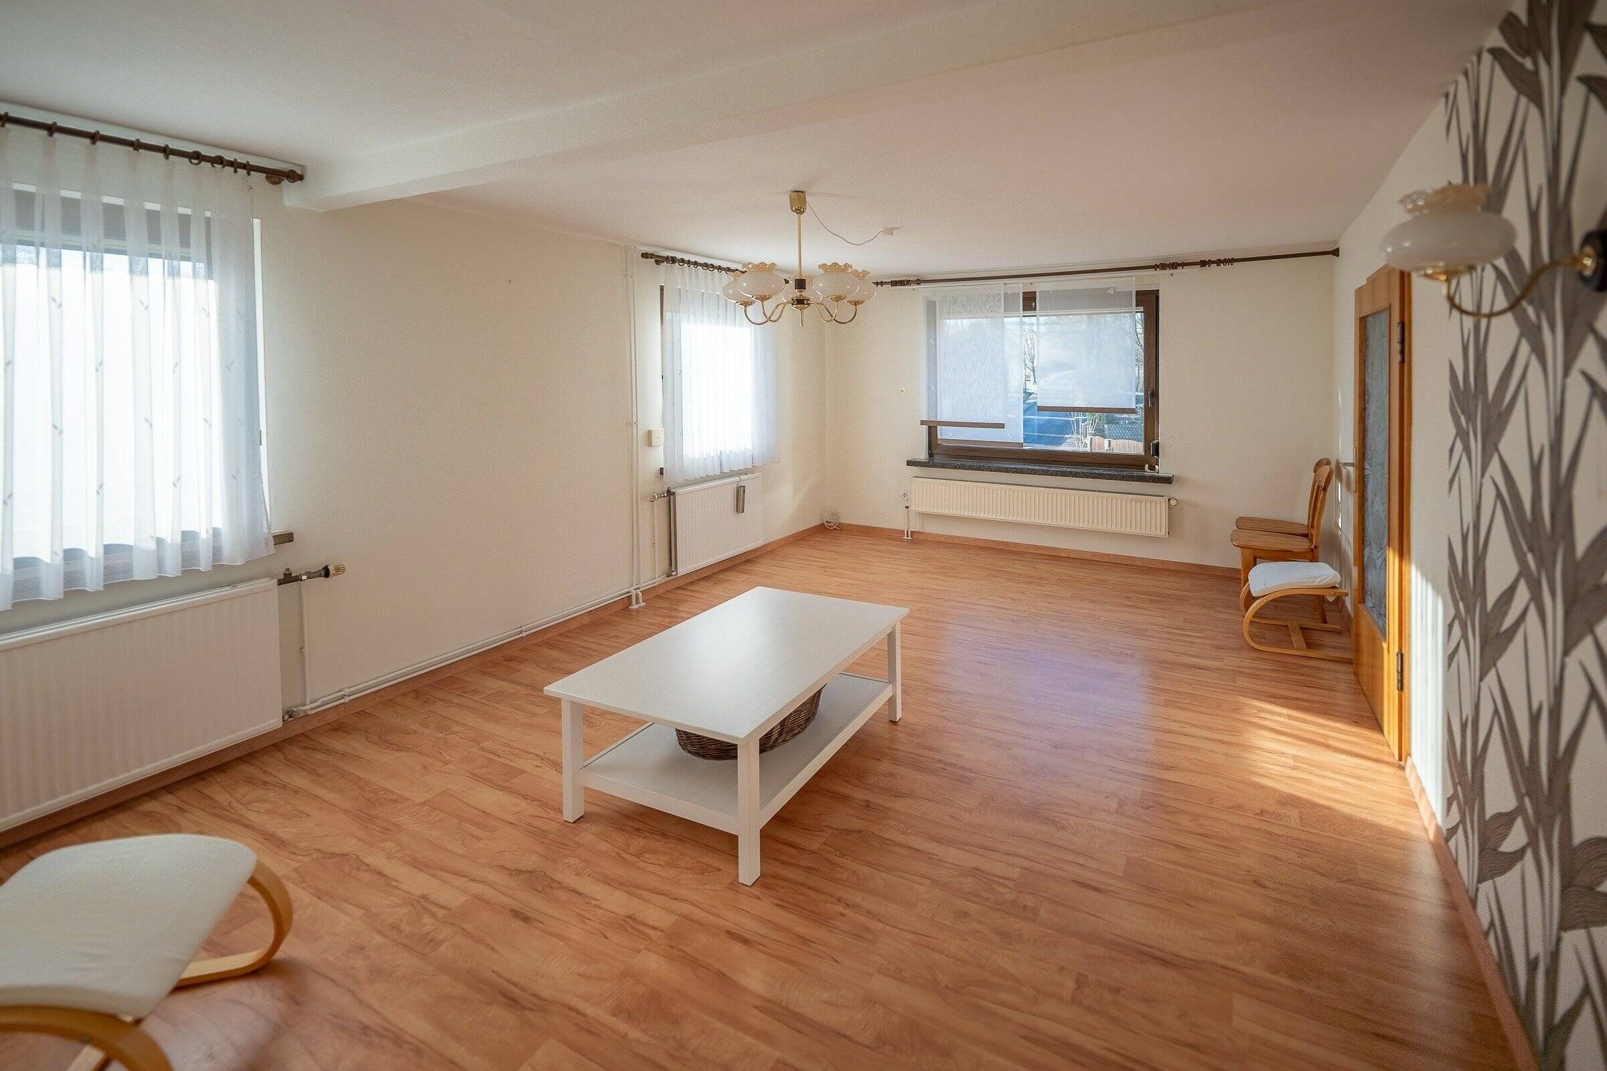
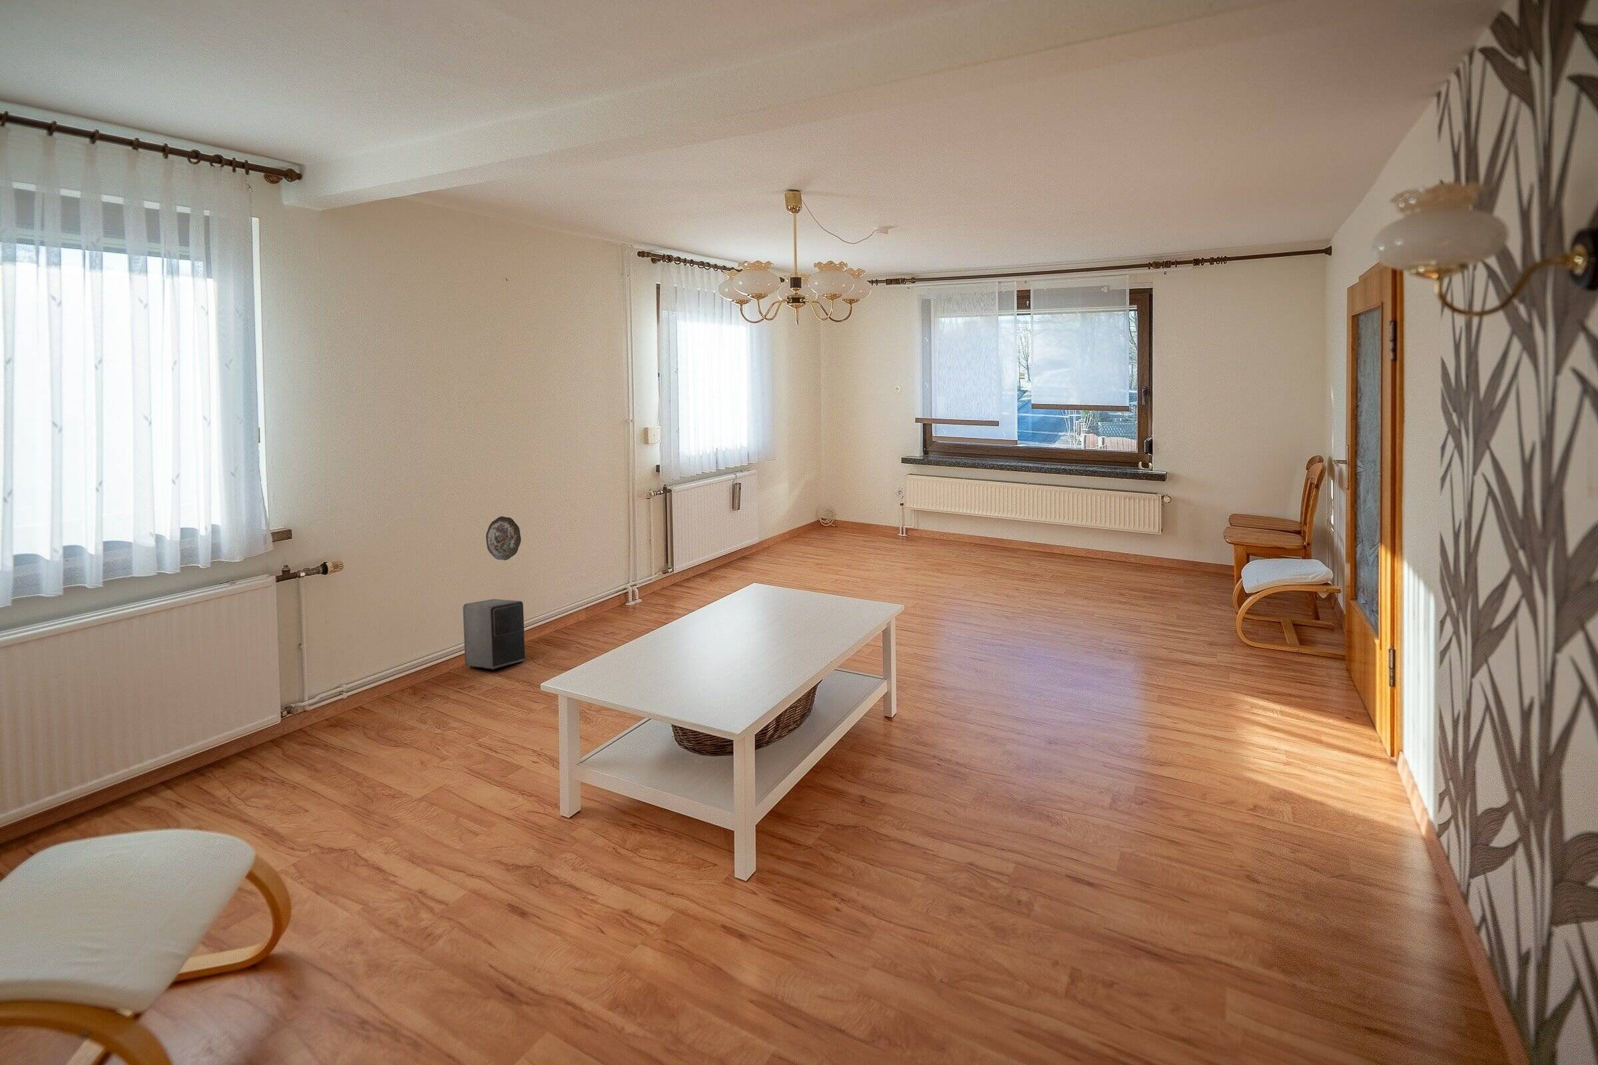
+ speaker (492, 634)
+ decorative plate (502, 537)
